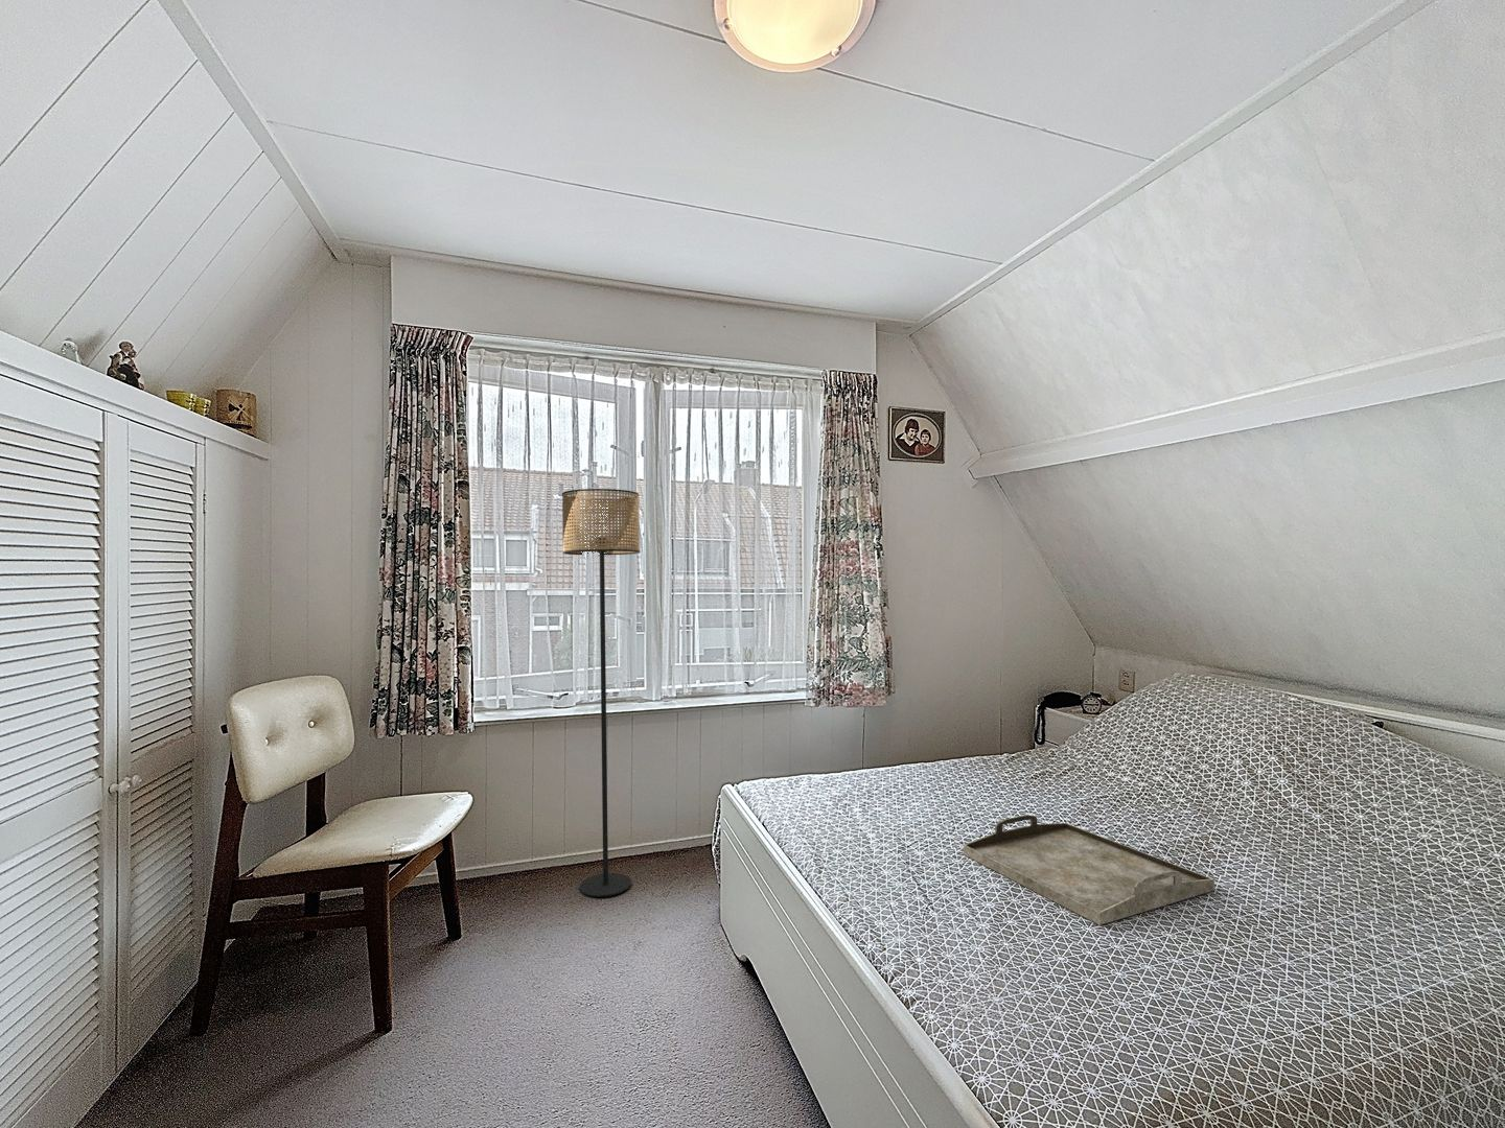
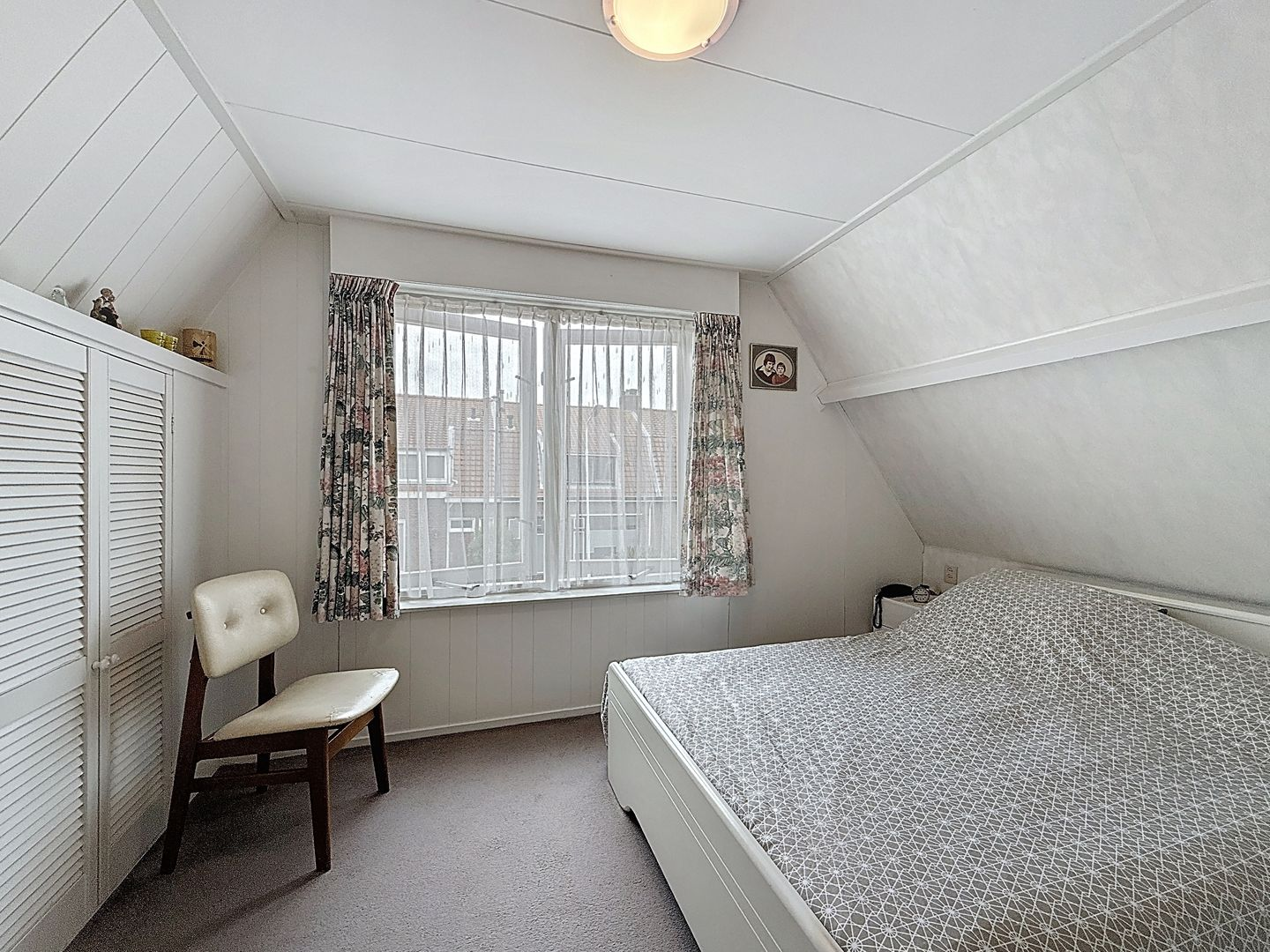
- floor lamp (603, 687)
- serving tray (1080, 857)
